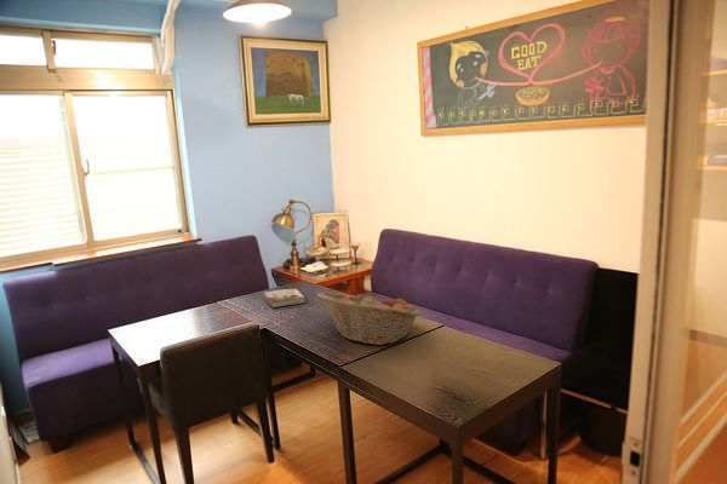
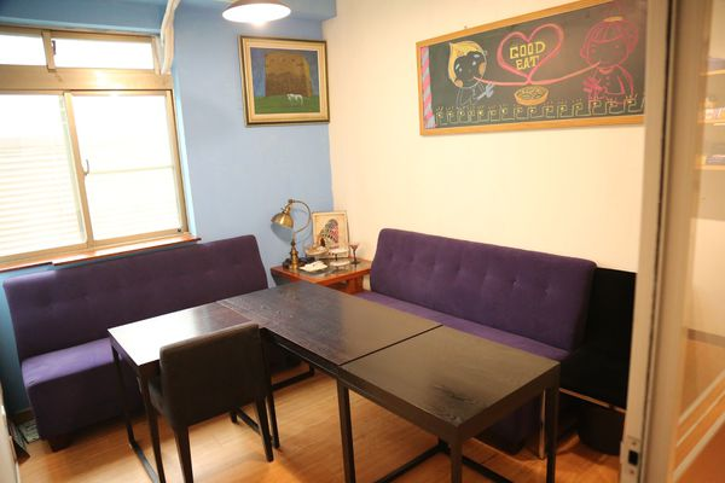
- book (284, 296)
- fruit basket (367, 311)
